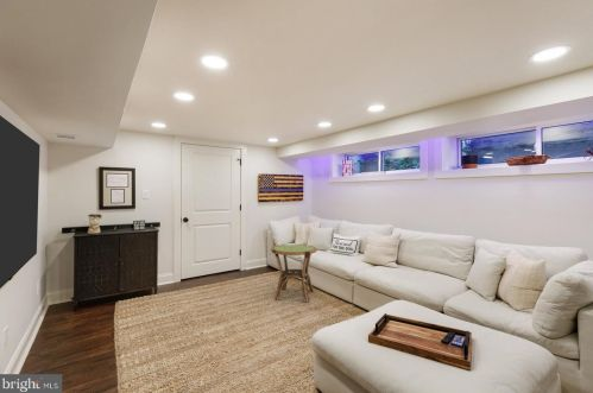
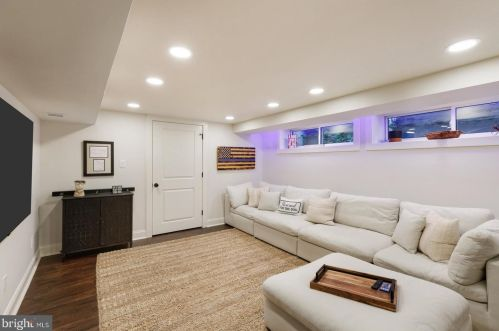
- side table (294, 271)
